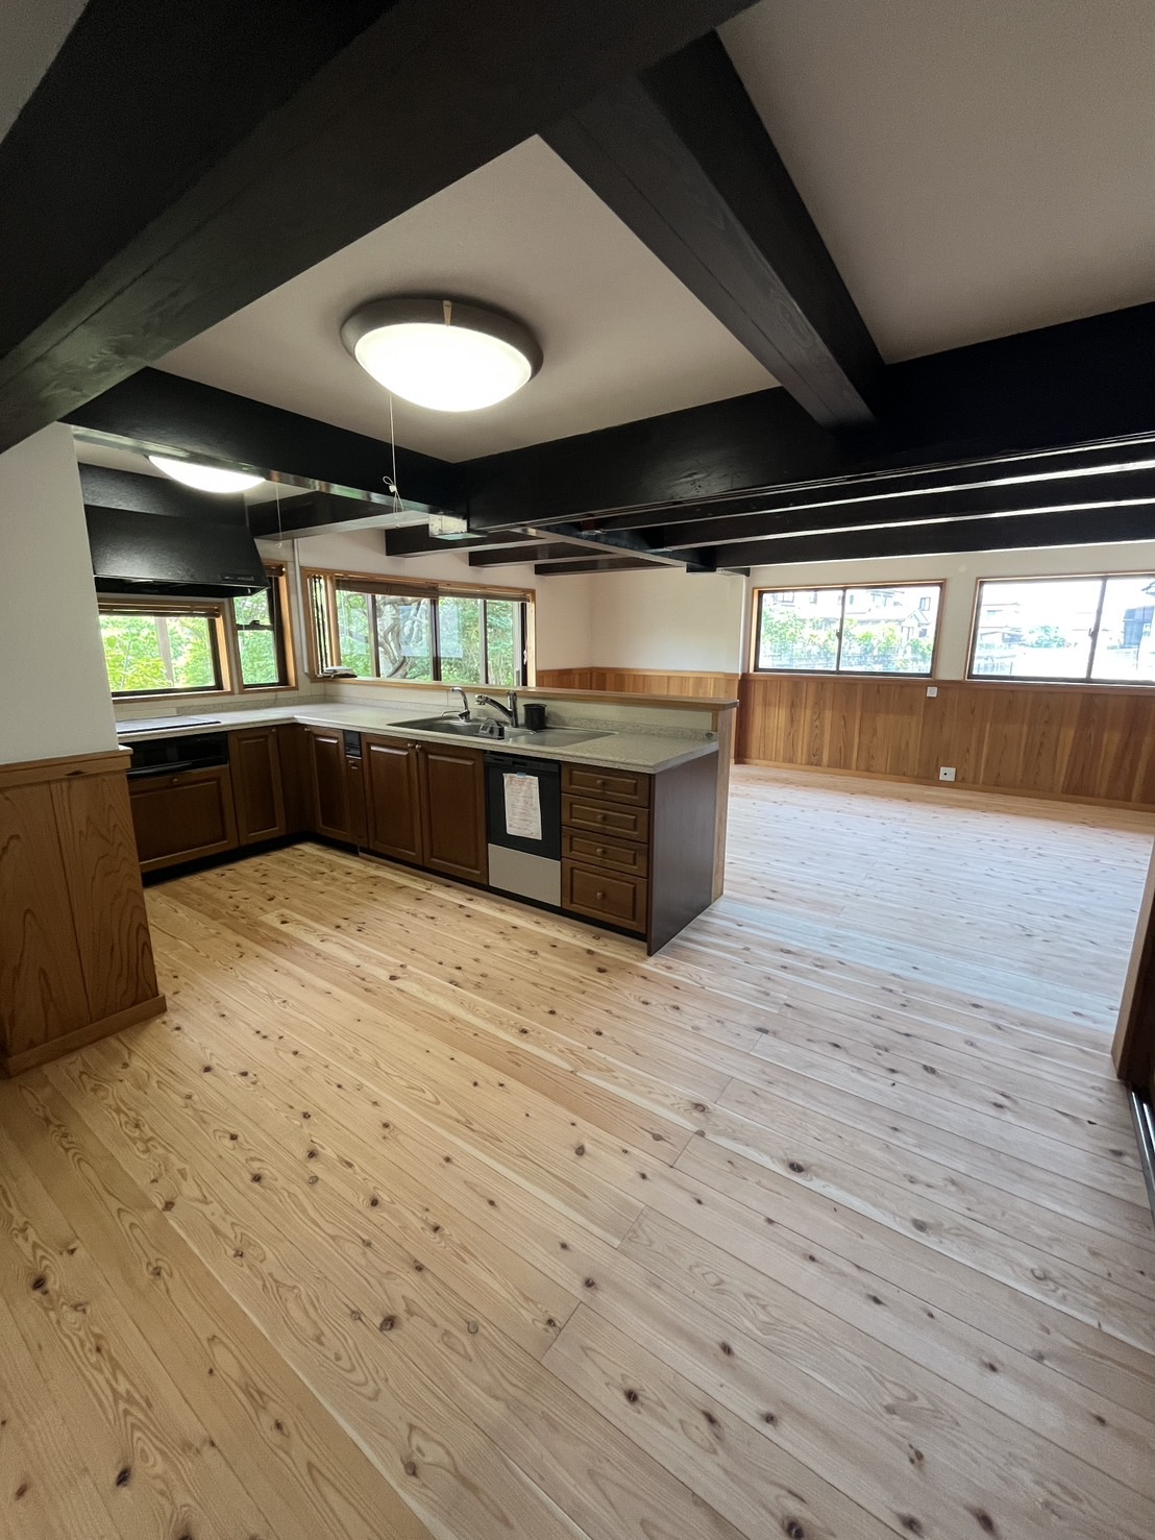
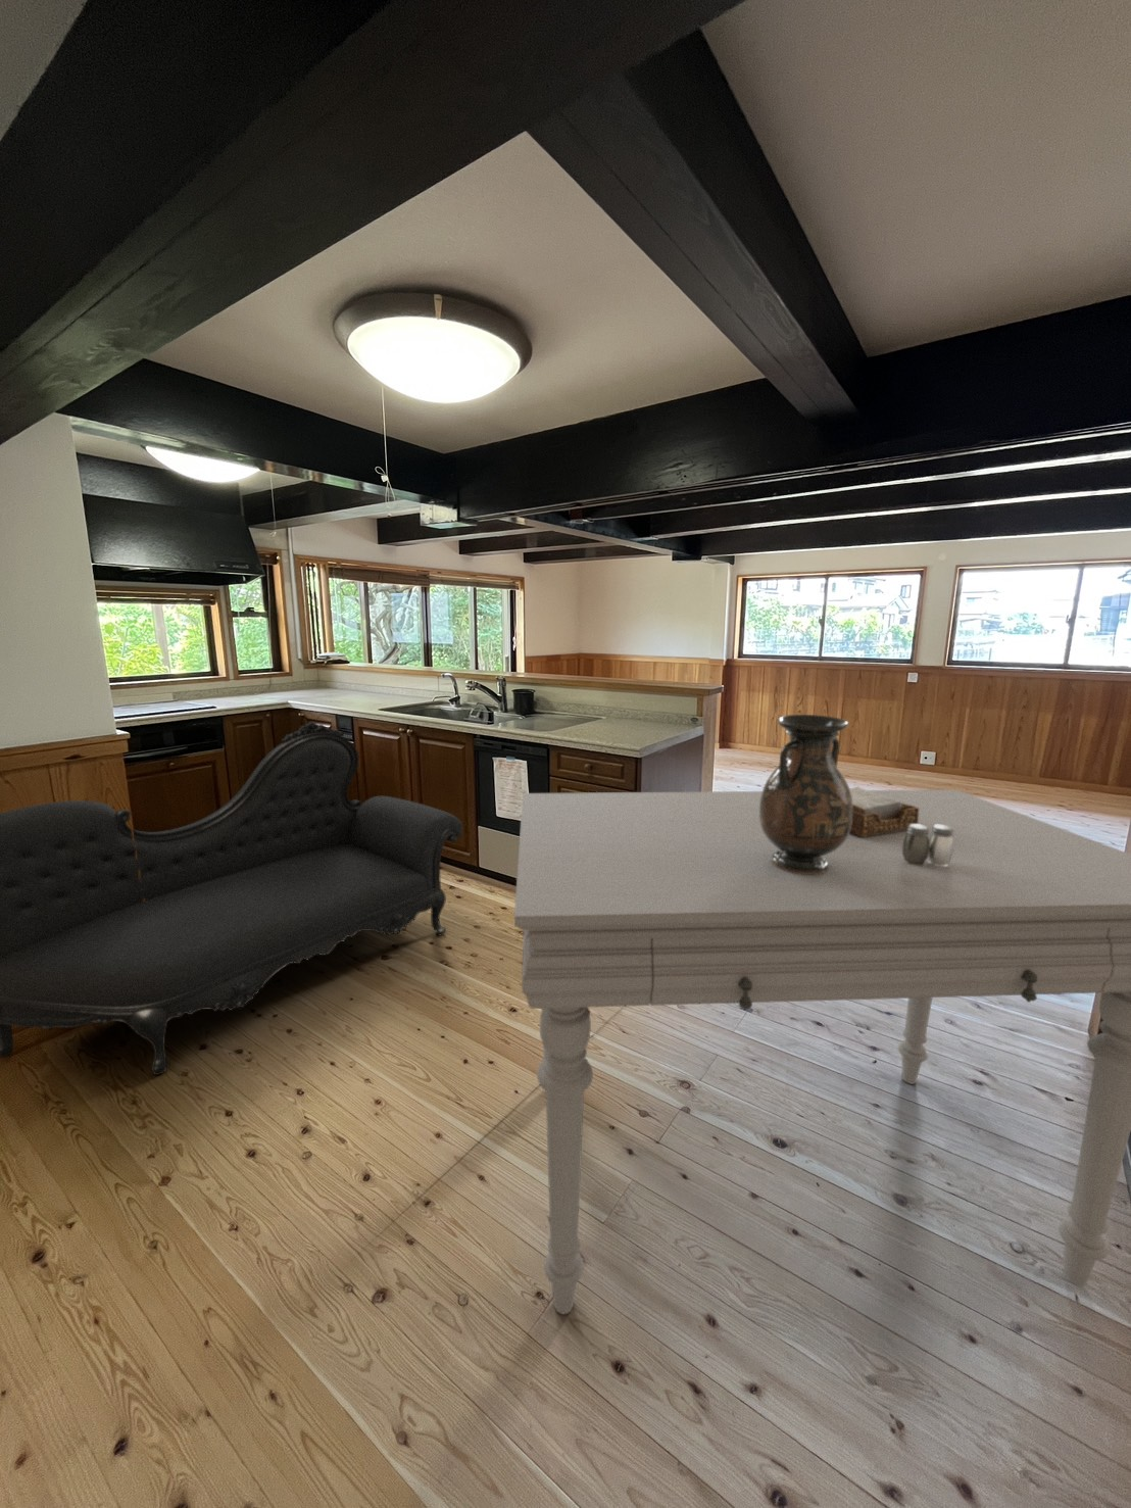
+ dining table (786, 1001)
+ settee (251, 864)
+ vase (807, 793)
+ napkin holder (859, 808)
+ salt and pepper shaker (928, 844)
